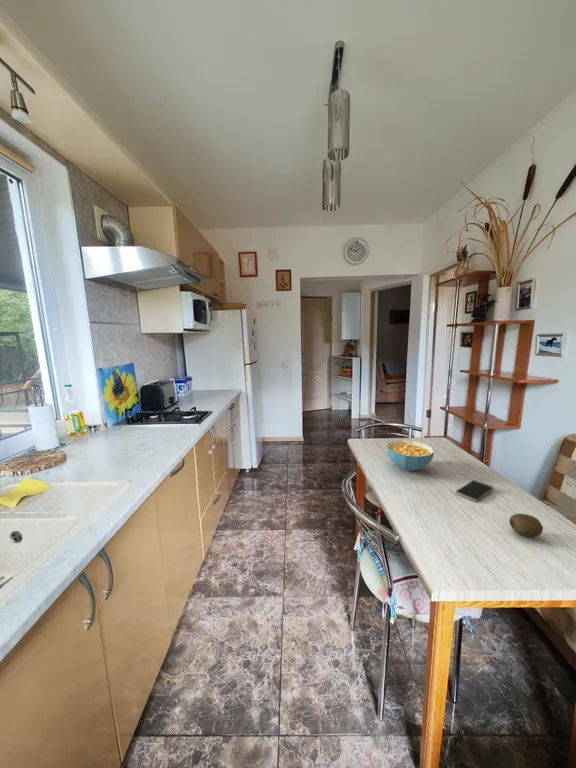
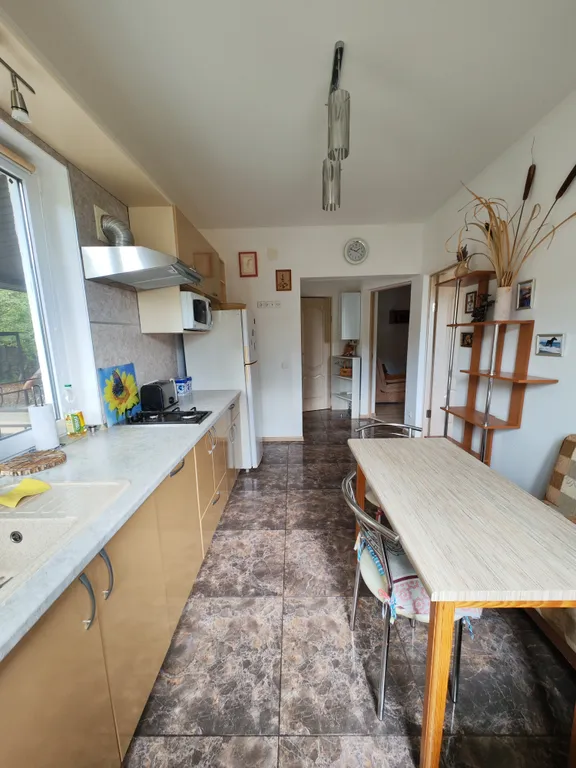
- cereal bowl (409, 457)
- fruit (525, 525)
- smartphone (474, 490)
